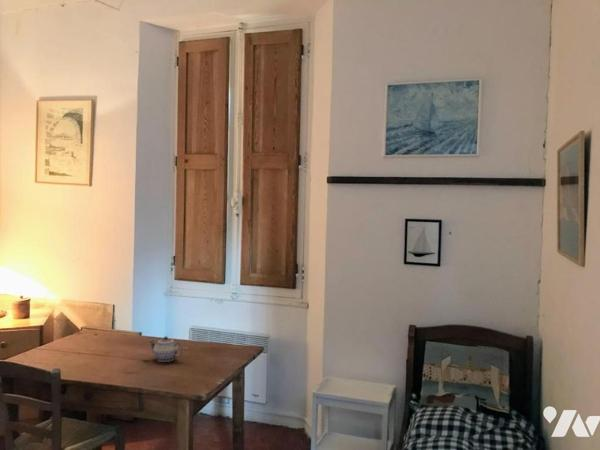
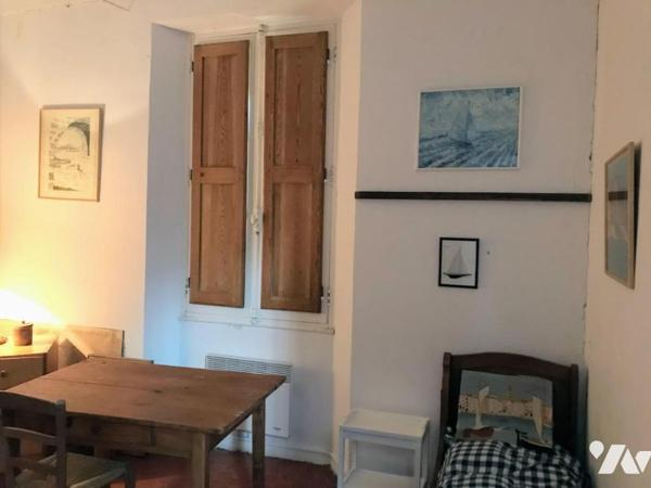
- teapot (165, 348)
